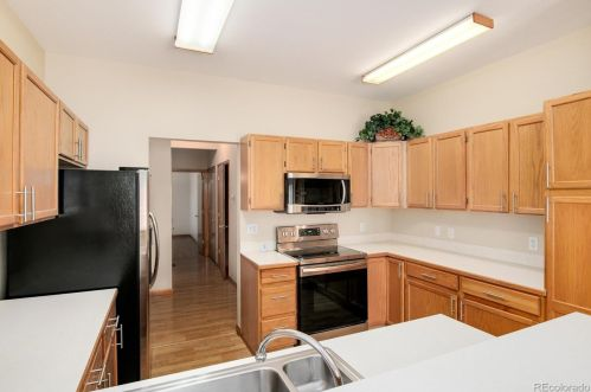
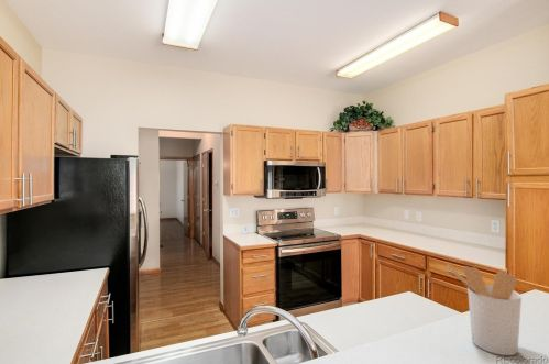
+ utensil holder (481, 304)
